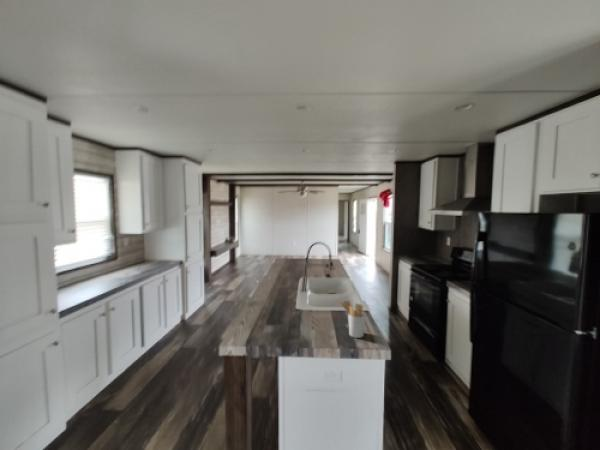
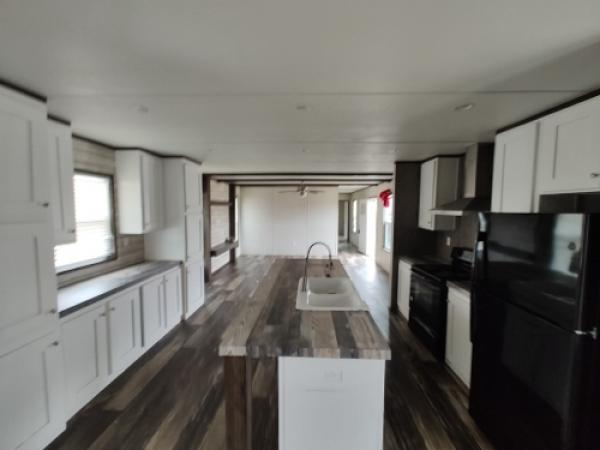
- utensil holder (352, 317)
